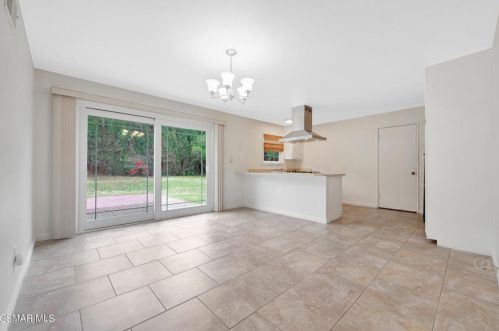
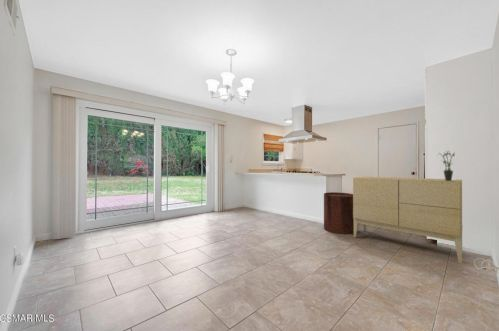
+ trash can (339, 211)
+ sideboard (402, 211)
+ potted plant (446, 165)
